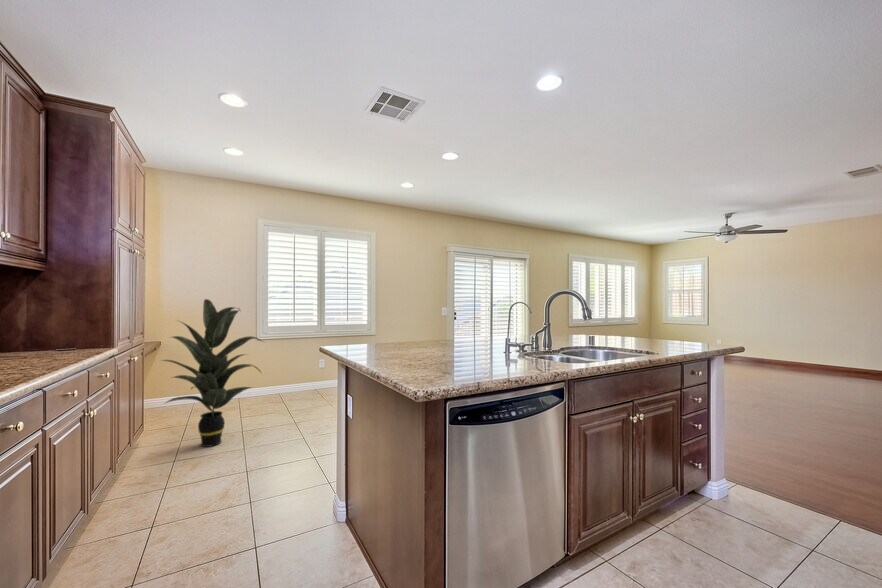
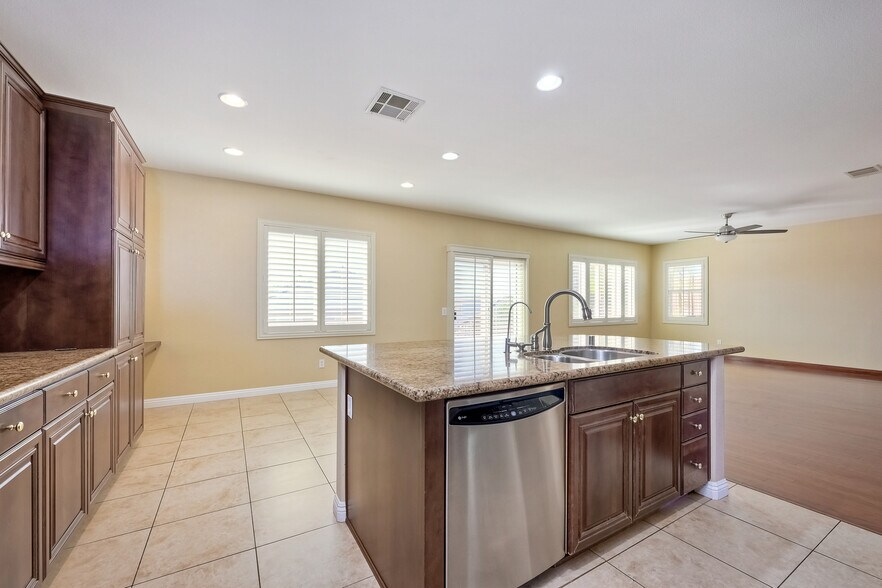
- indoor plant (213, 370)
